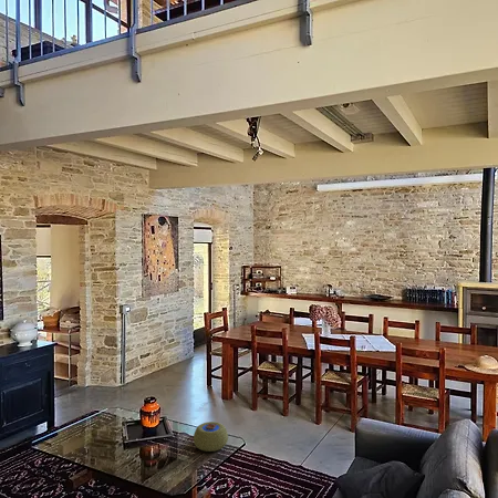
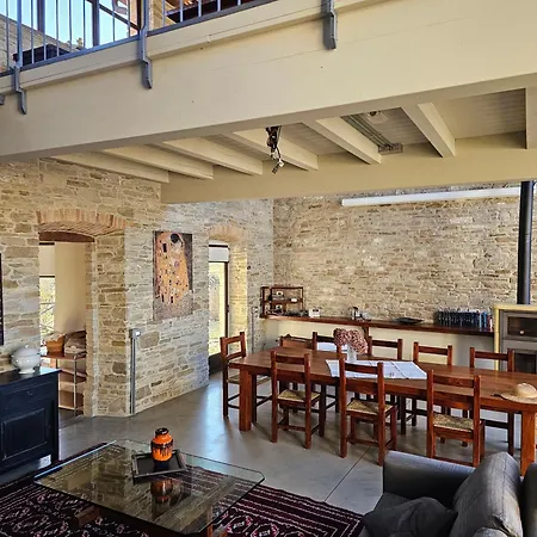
- plant pot (210, 435)
